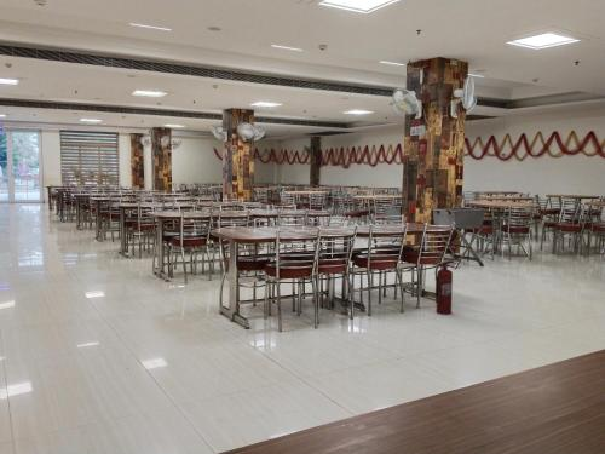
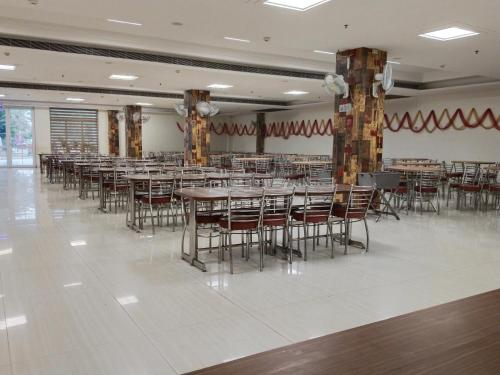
- fire extinguisher (444, 286)
